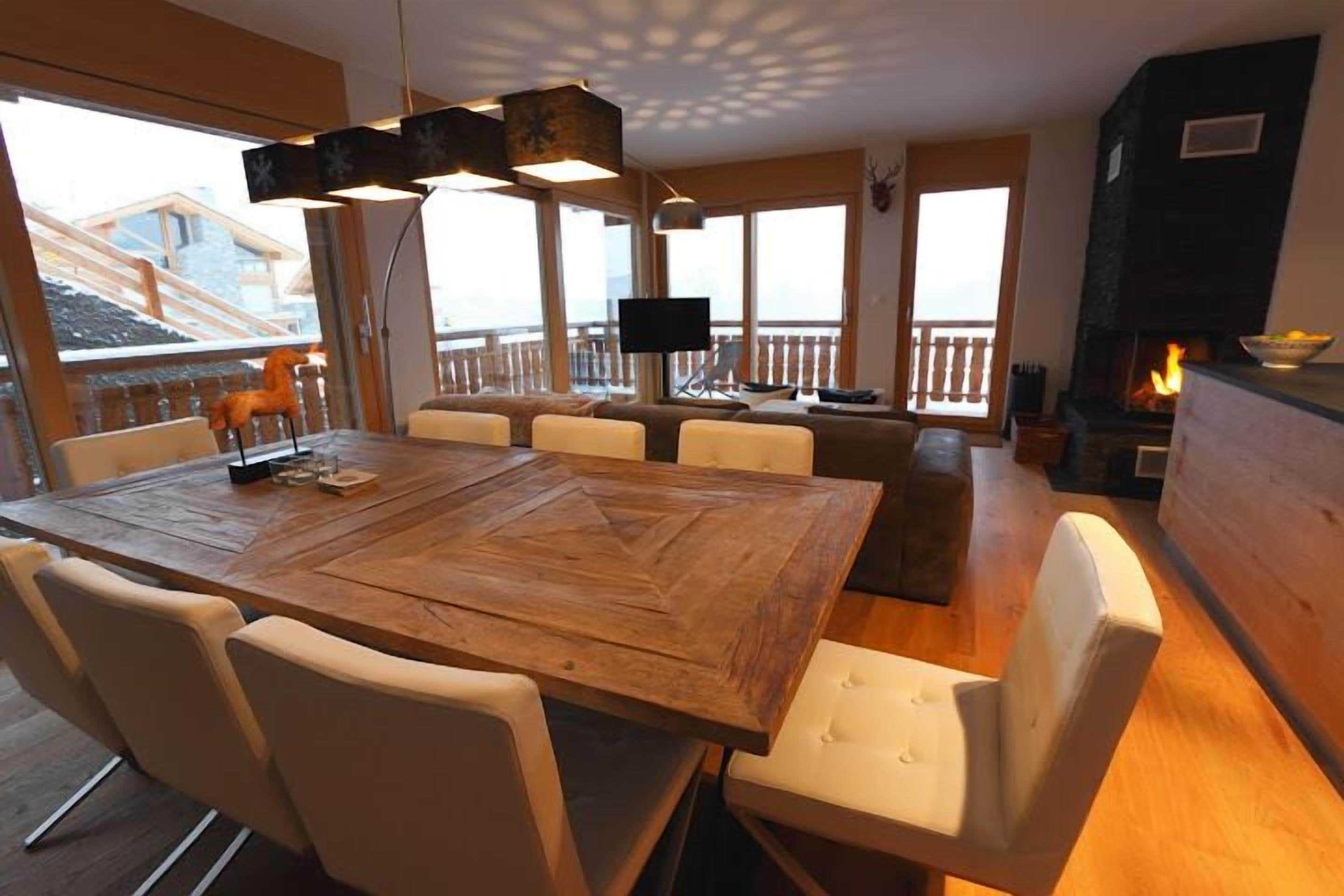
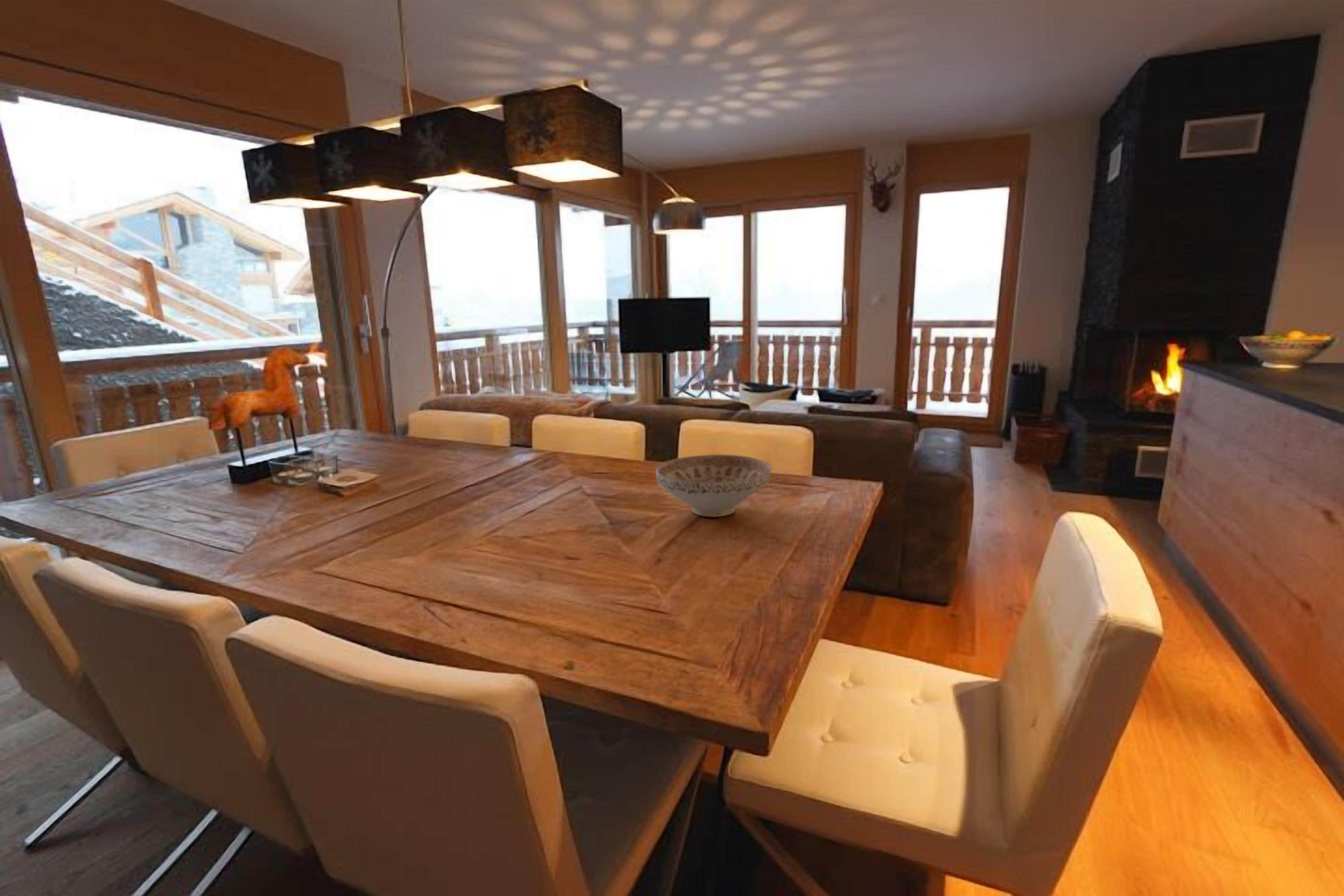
+ decorative bowl (713, 489)
